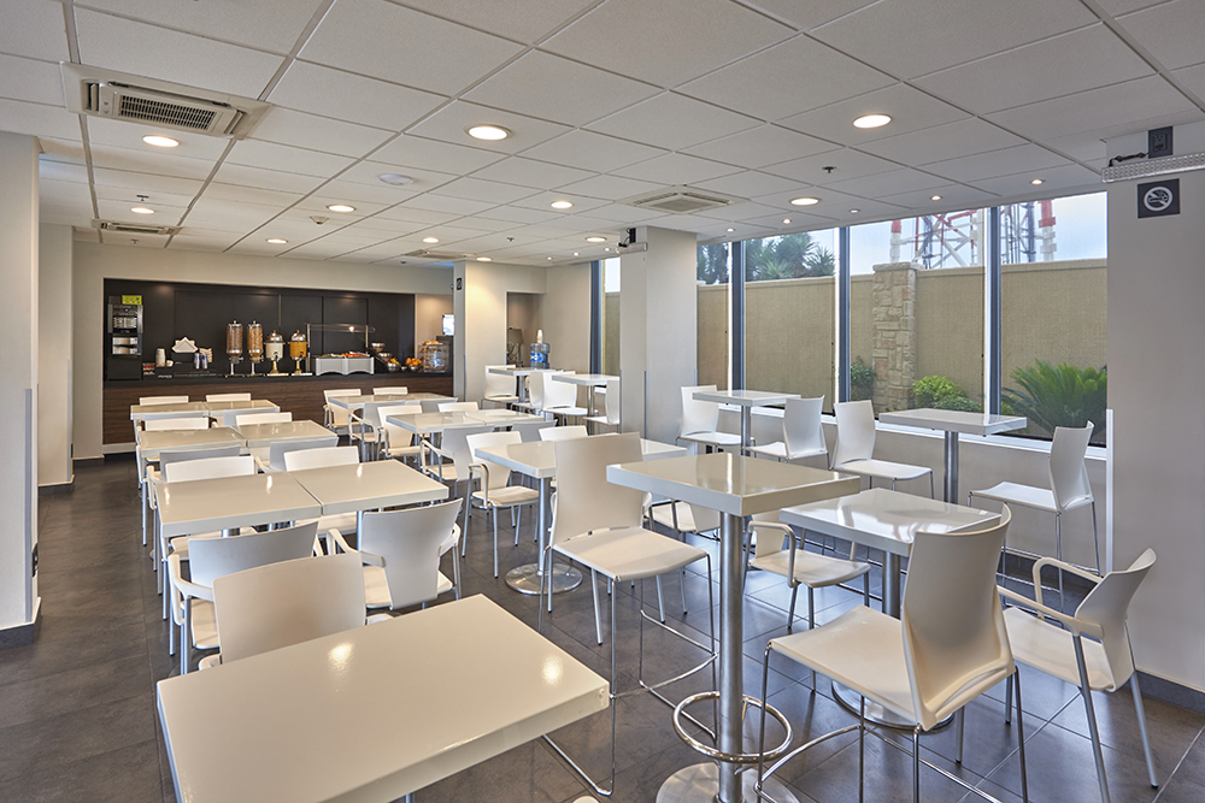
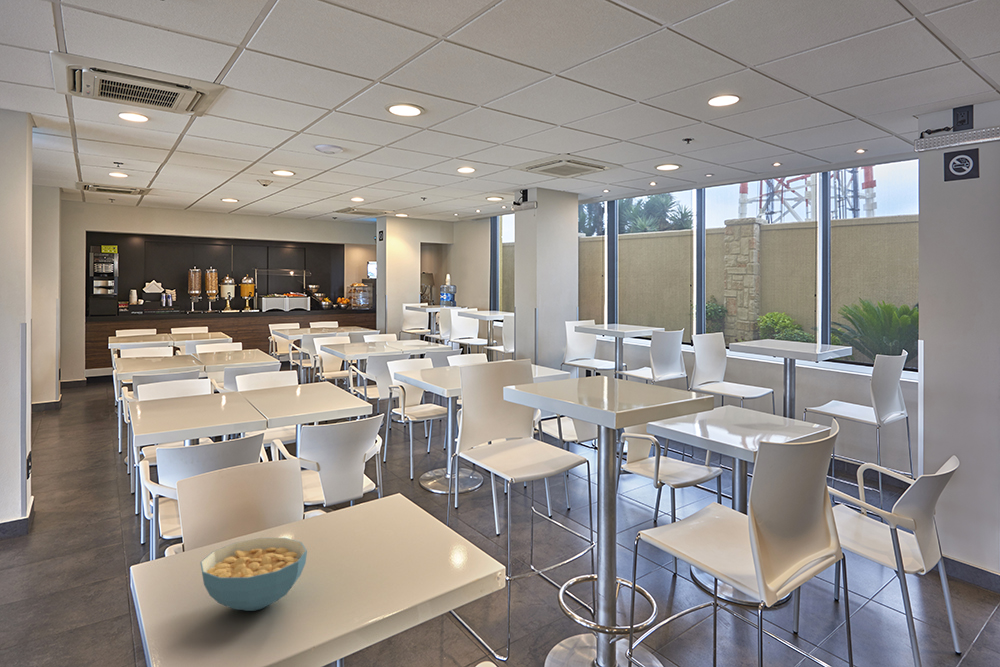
+ cereal bowl (255, 579)
